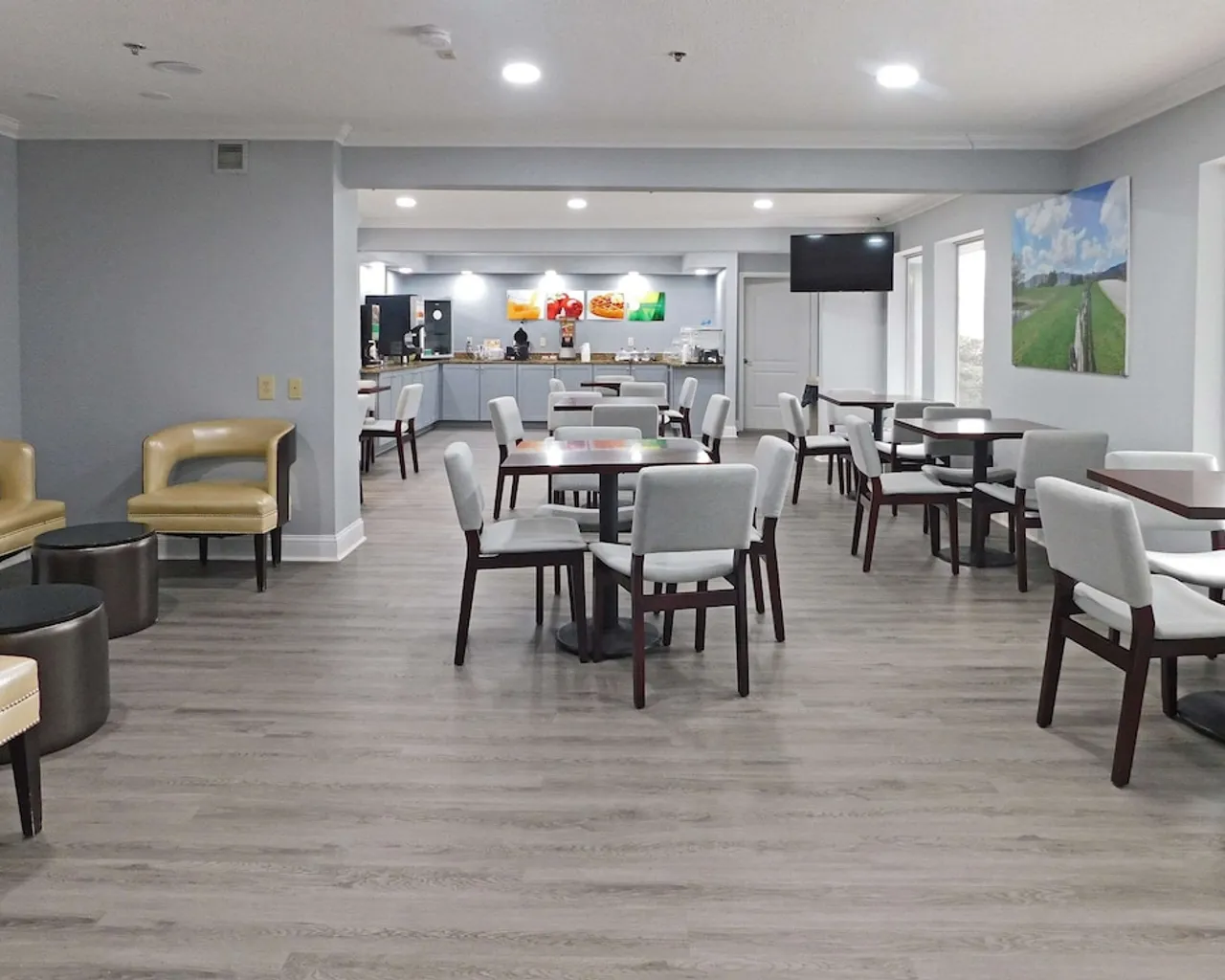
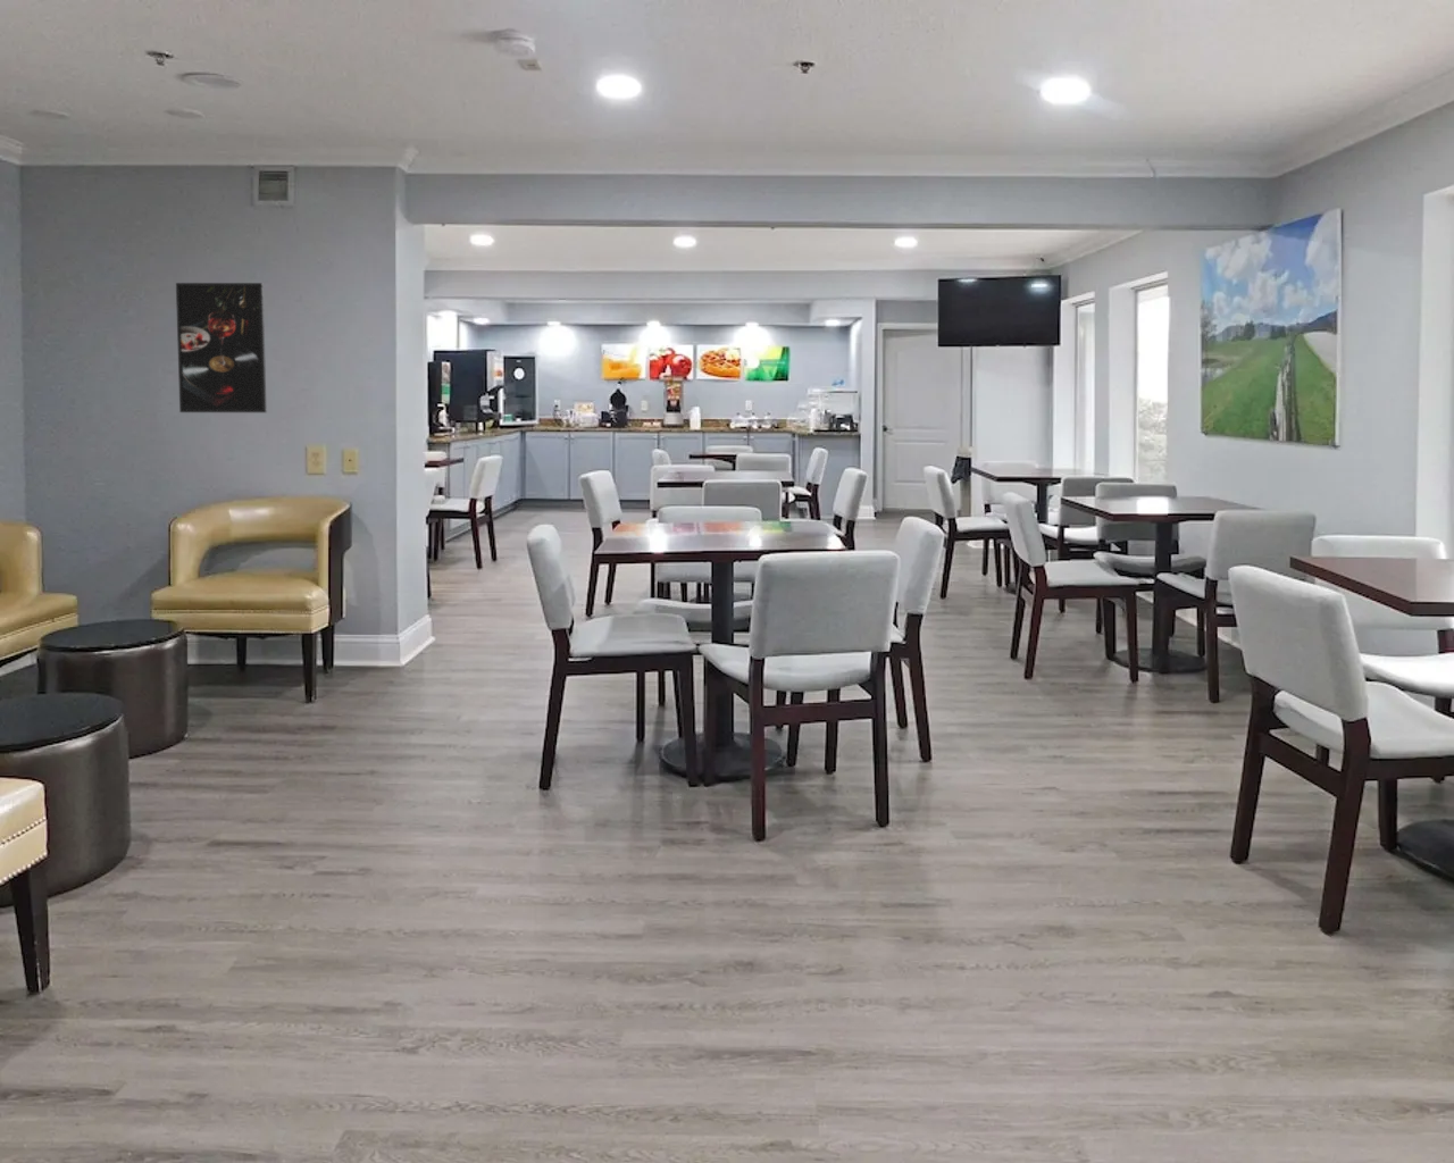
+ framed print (221, 348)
